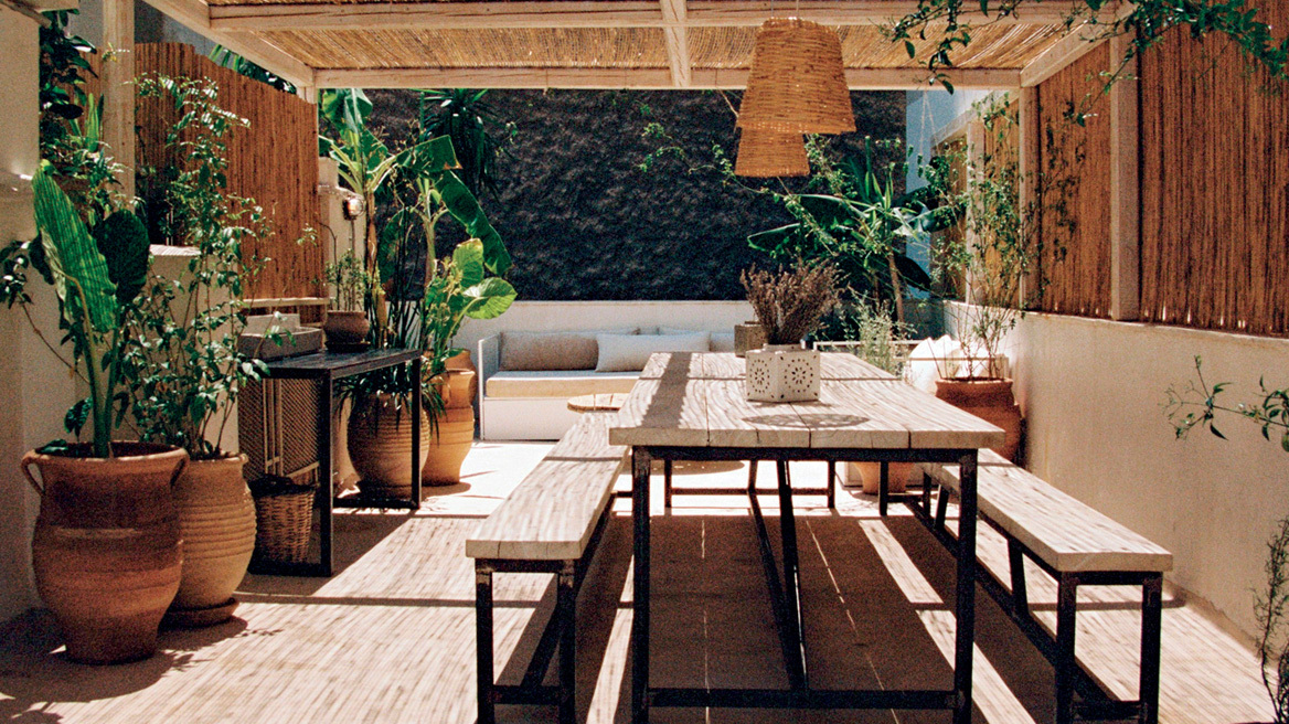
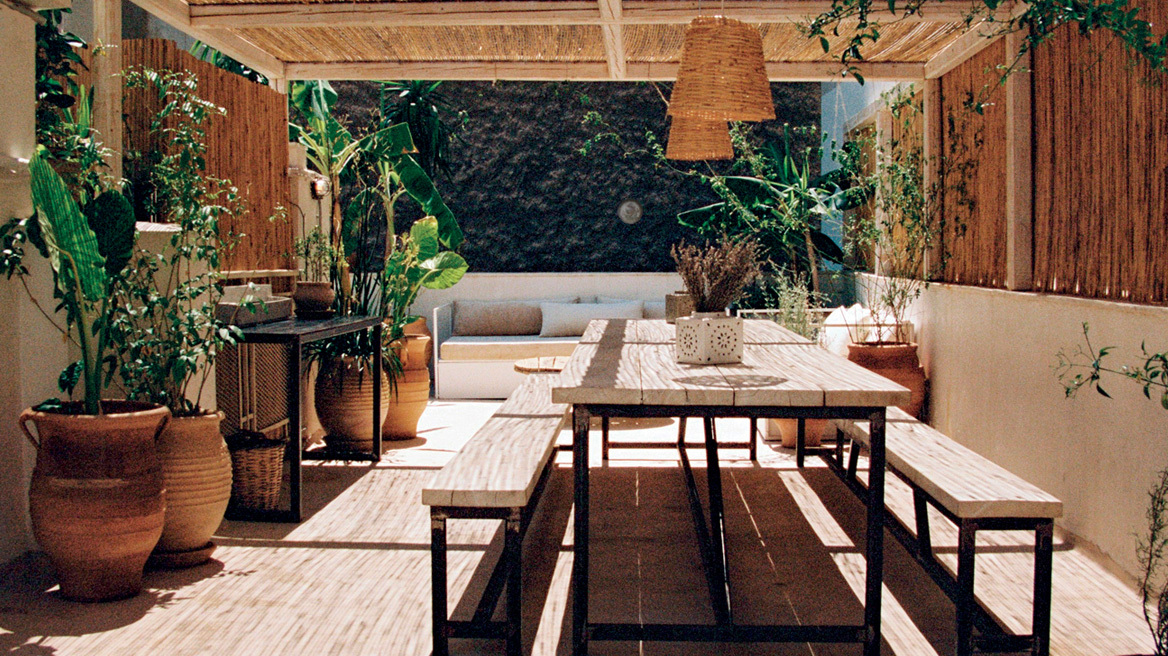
+ decorative plate (630, 211)
